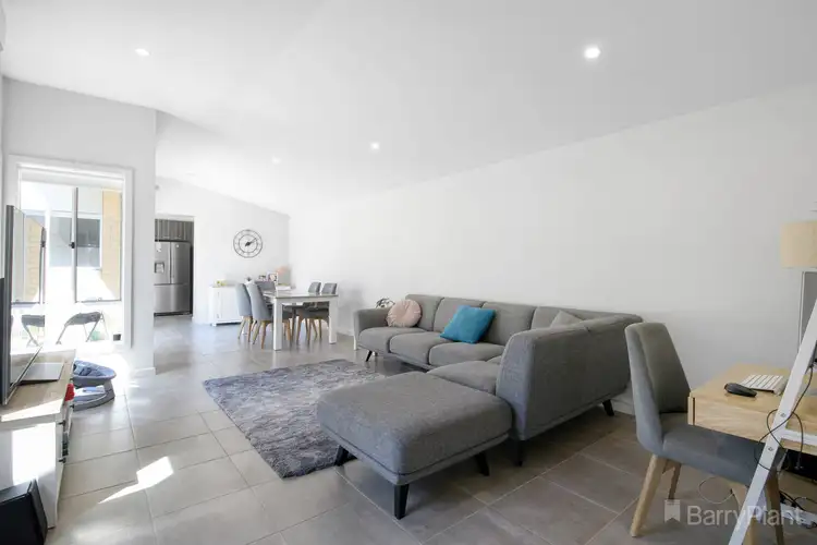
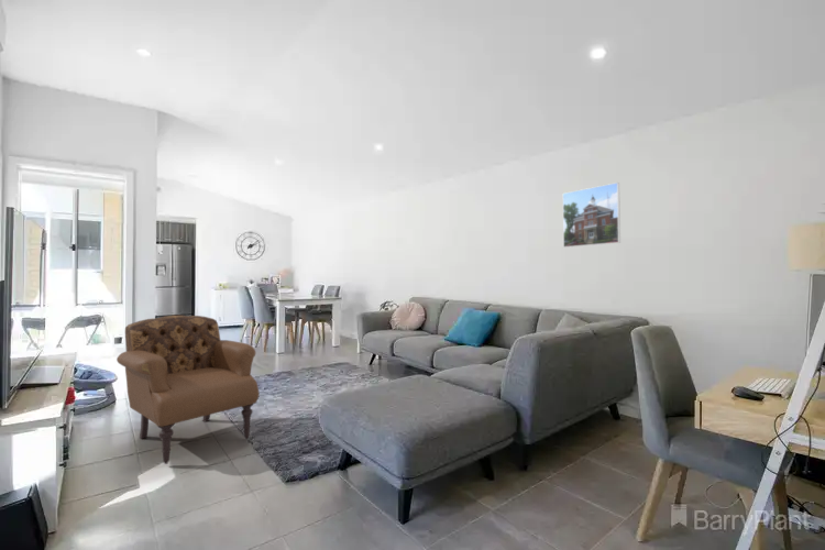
+ armchair (191, 377)
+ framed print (590, 217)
